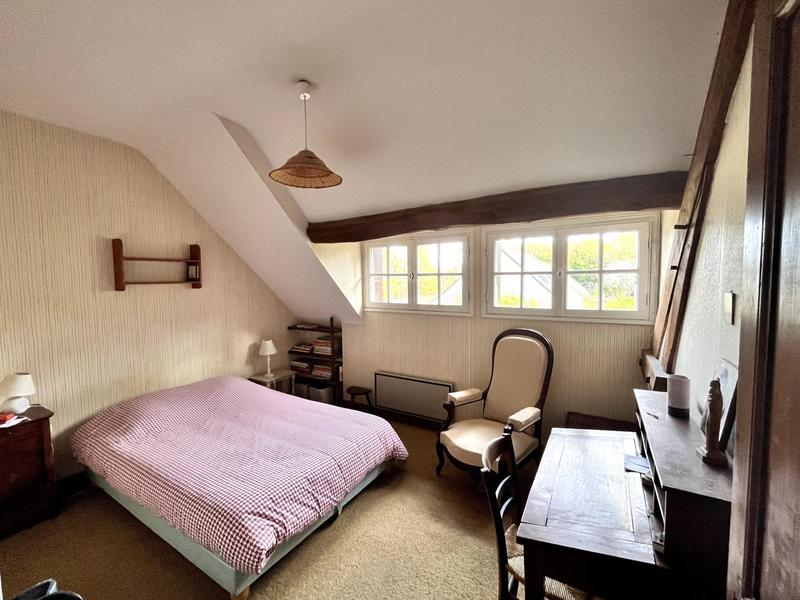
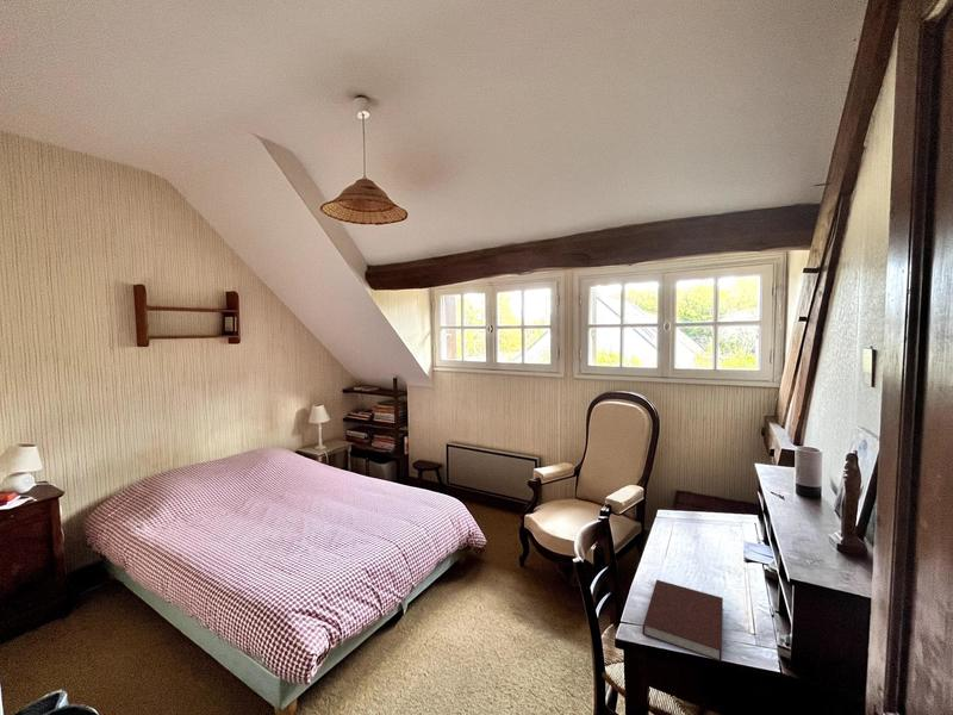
+ notebook (684, 615)
